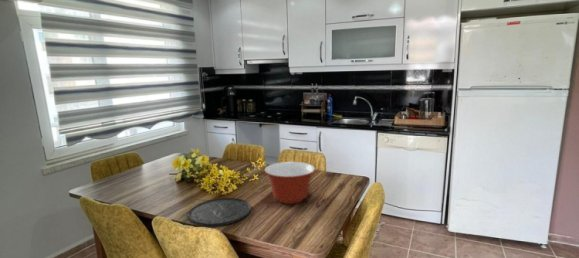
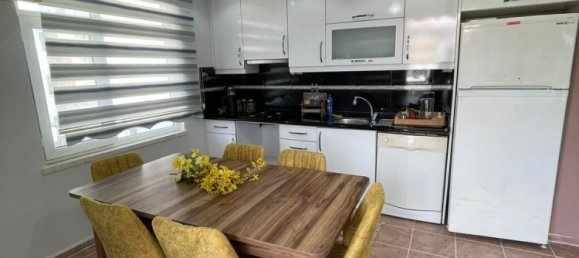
- mixing bowl (290, 183)
- plate (220, 210)
